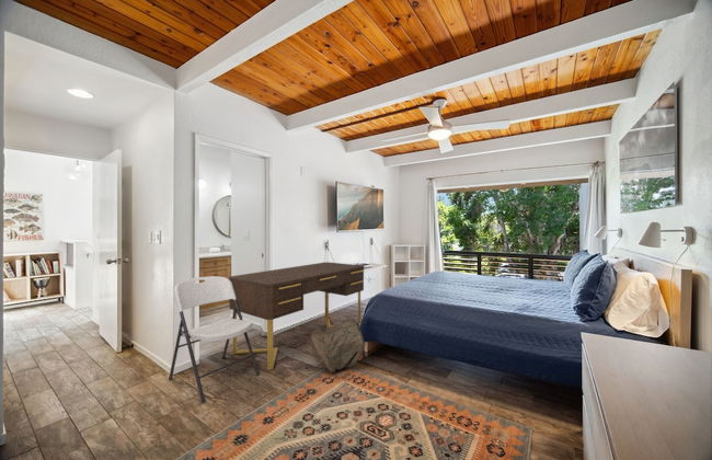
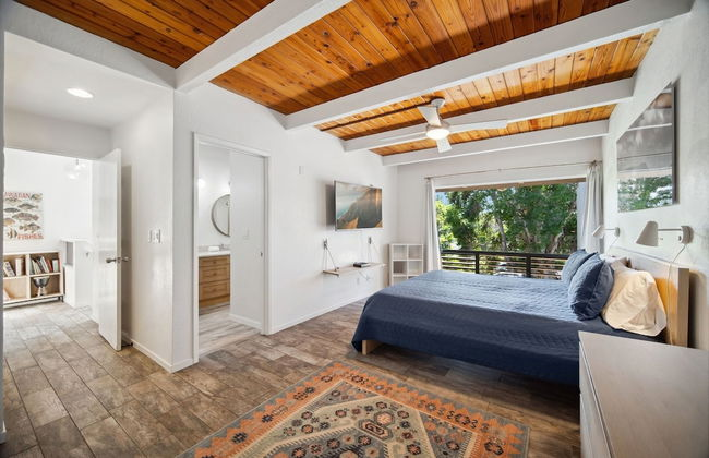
- bag (334, 344)
- chair (214, 329)
- desk (302, 304)
